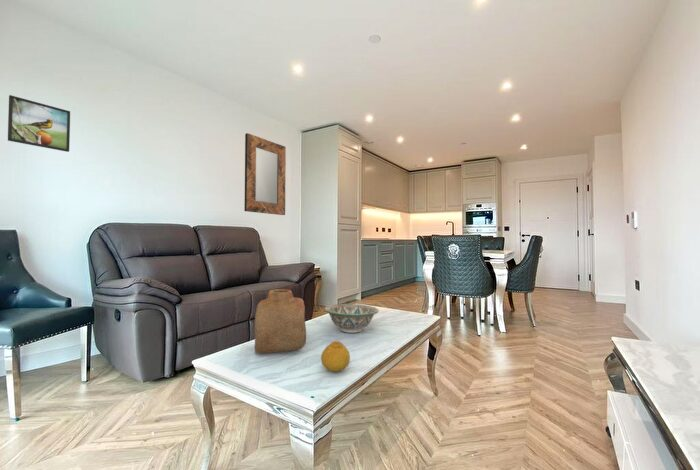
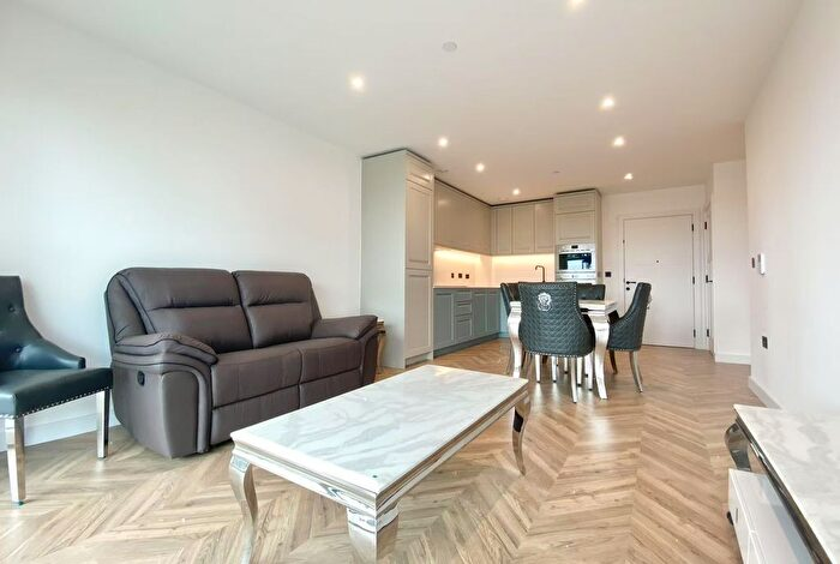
- fruit (335, 355)
- decorative bowl (351, 318)
- vase (280, 319)
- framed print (40, 125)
- home mirror (266, 176)
